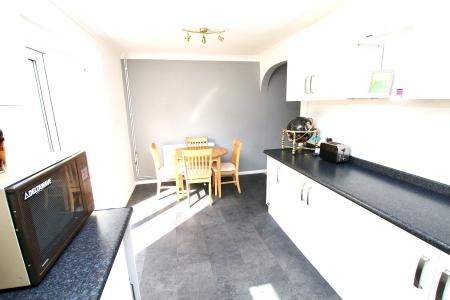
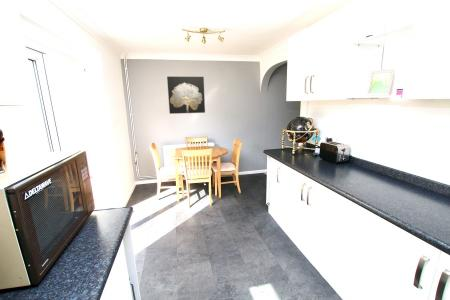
+ wall art (186, 95)
